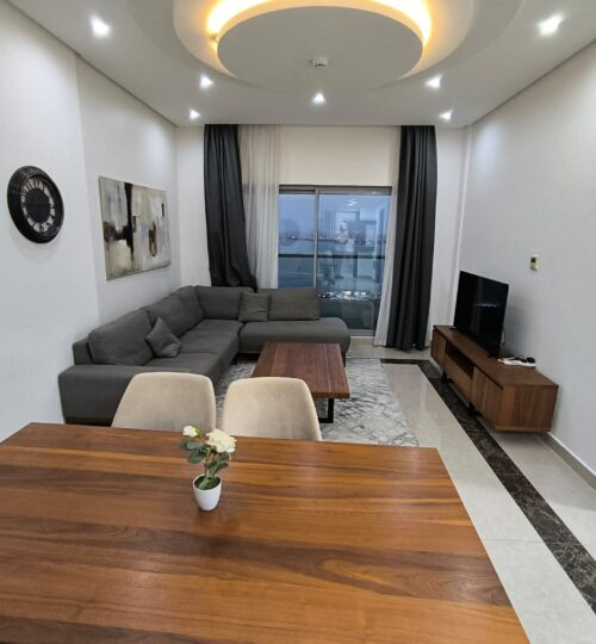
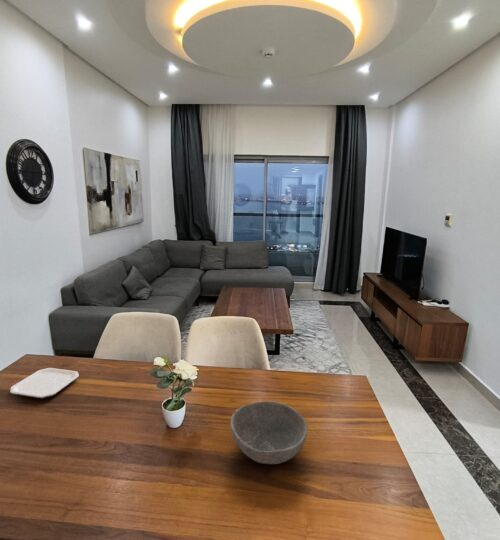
+ plate (46, 383)
+ bowl (267, 435)
